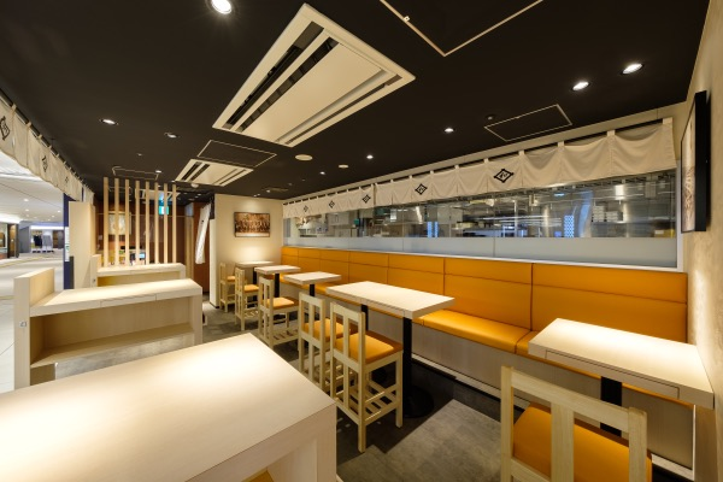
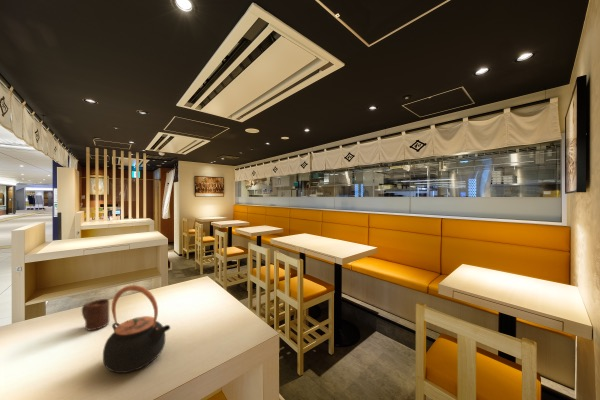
+ cup (94, 314)
+ teapot (140, 322)
